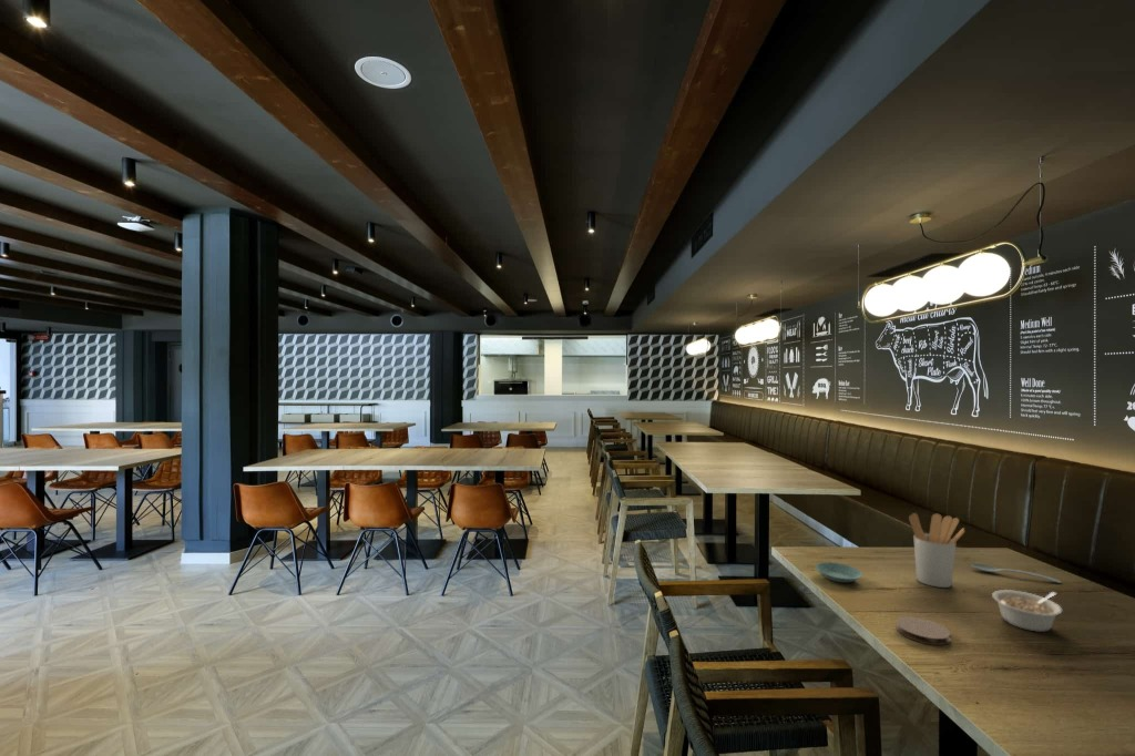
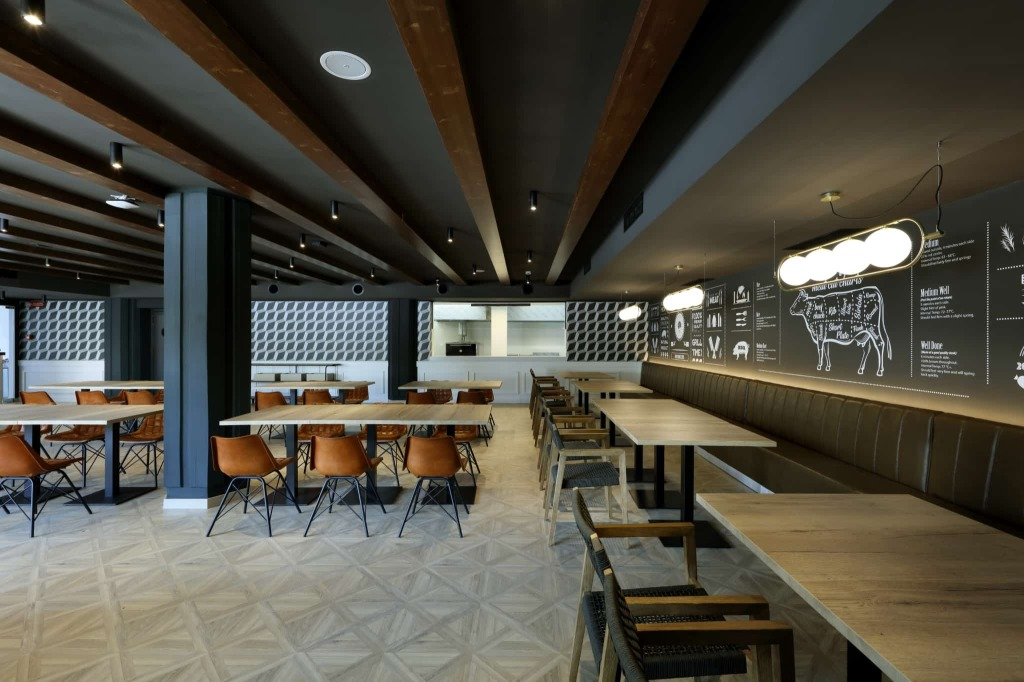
- saucer (838, 573)
- spoon (1014, 571)
- coaster (922, 630)
- legume (1025, 609)
- utensil holder (937, 548)
